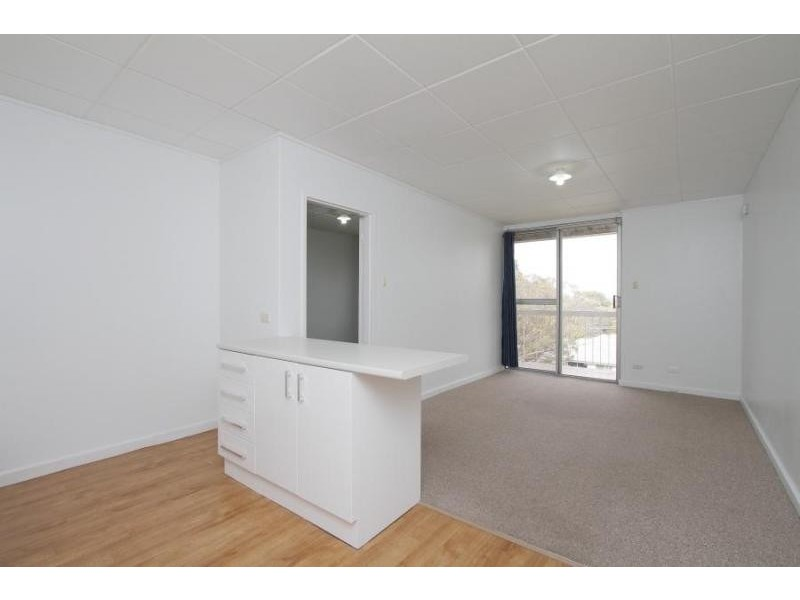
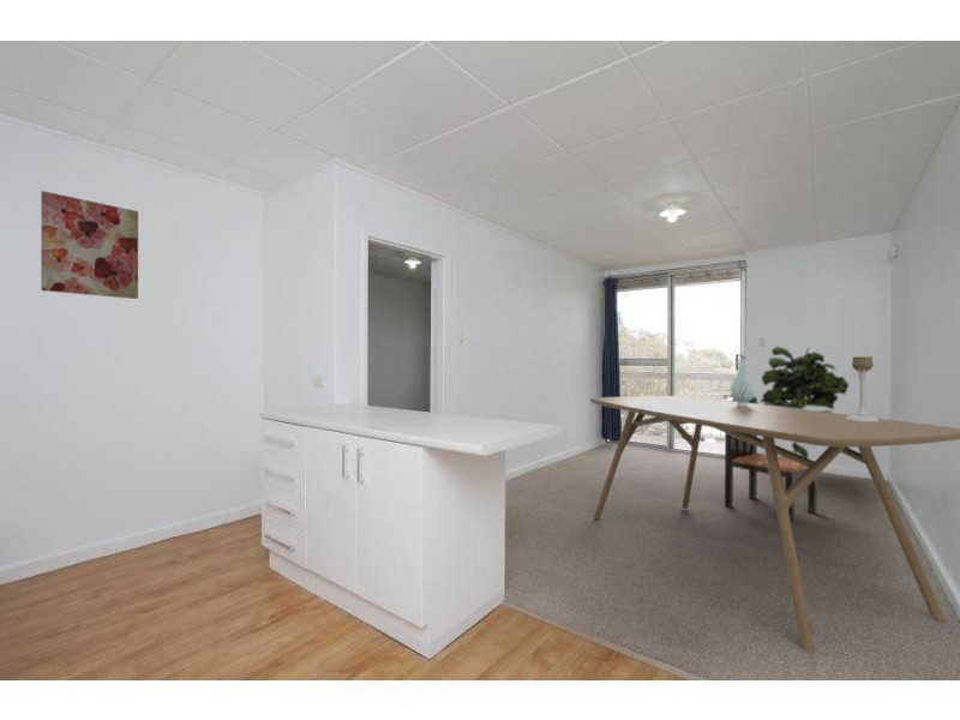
+ dining table (692, 478)
+ vase (742, 382)
+ dining chair (764, 454)
+ candle holder (862, 388)
+ indoor plant (798, 408)
+ wall art (92, 248)
